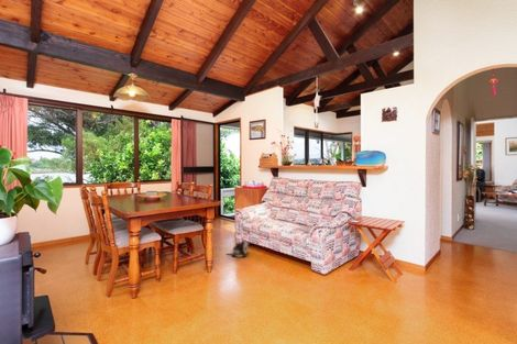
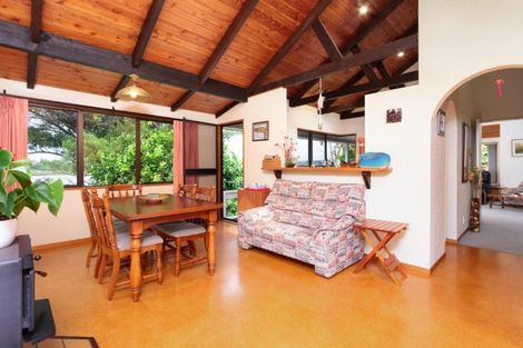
- plush toy (237, 246)
